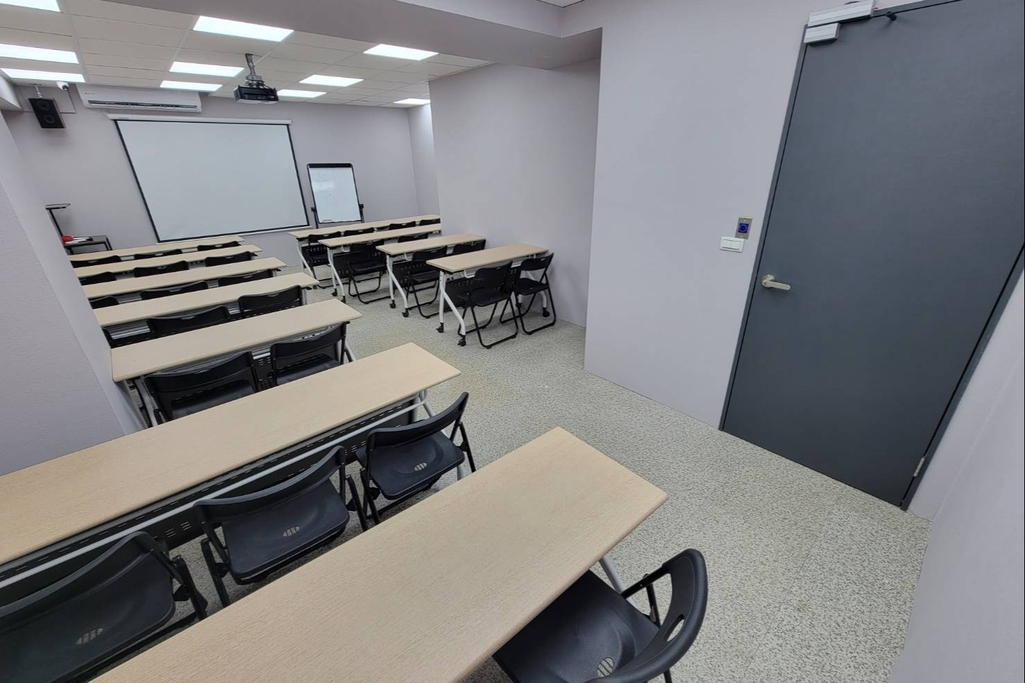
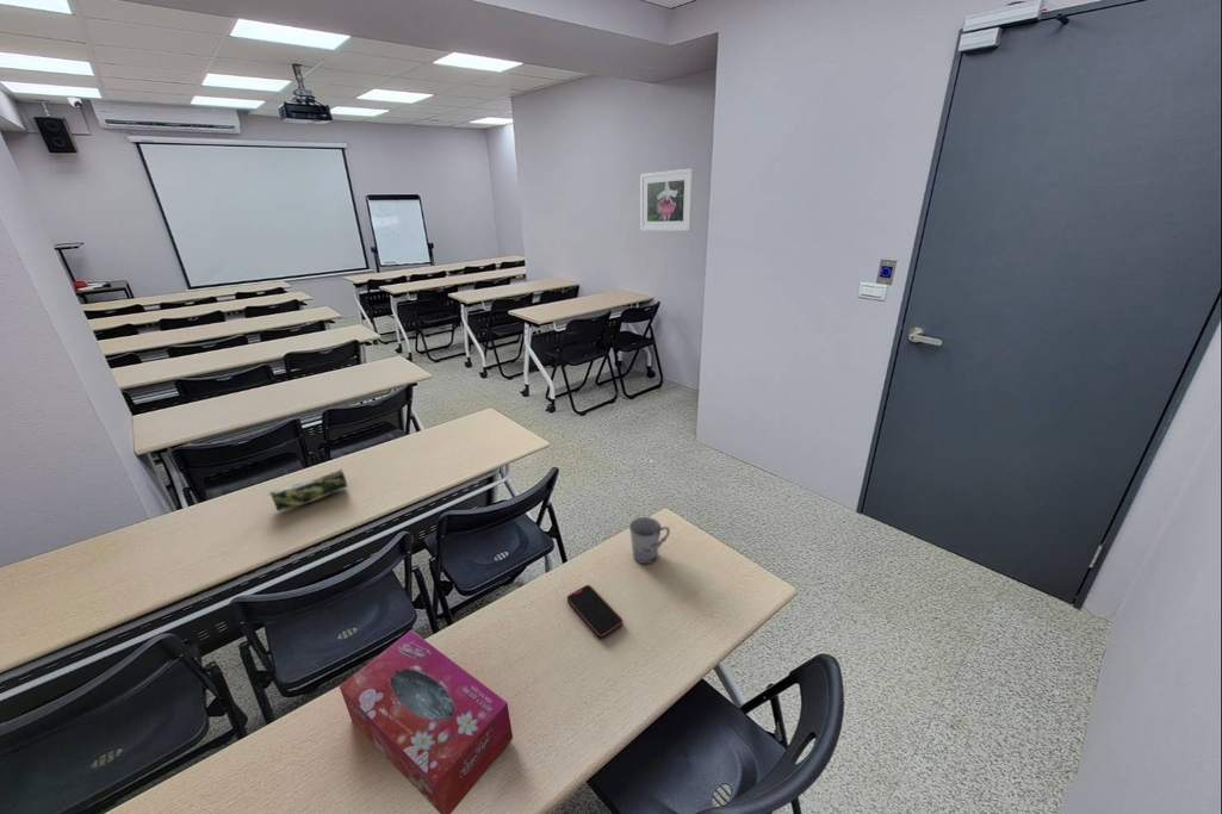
+ tissue box (426, 712)
+ pencil case (308, 490)
+ smartphone (594, 610)
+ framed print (665, 201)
+ cup (650, 540)
